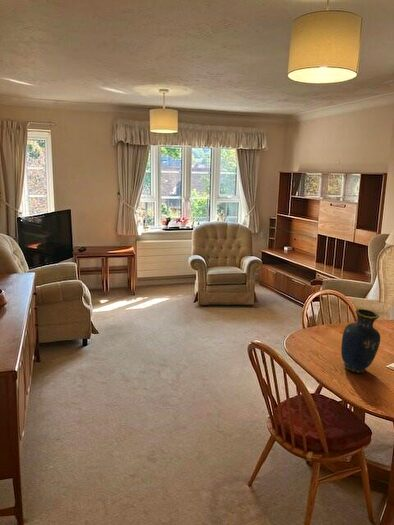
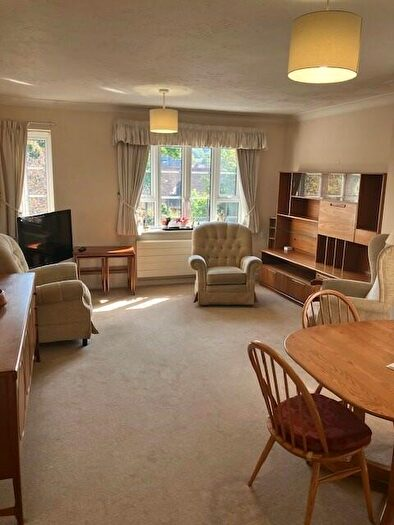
- vase (360, 340)
